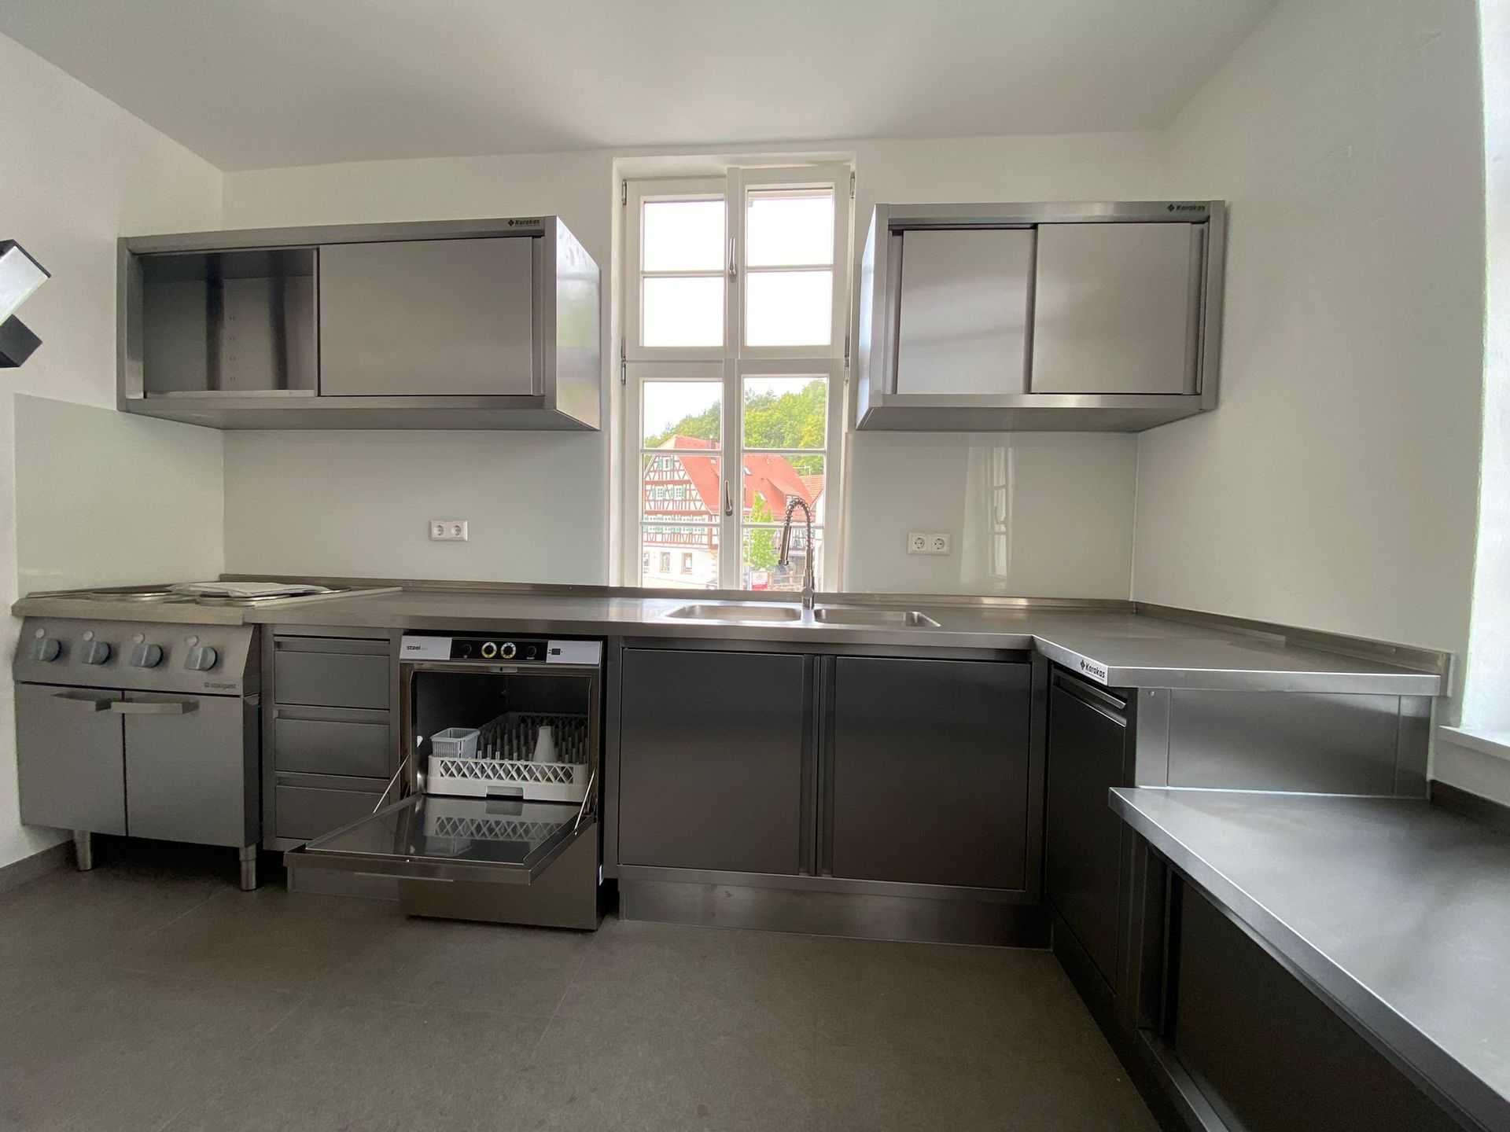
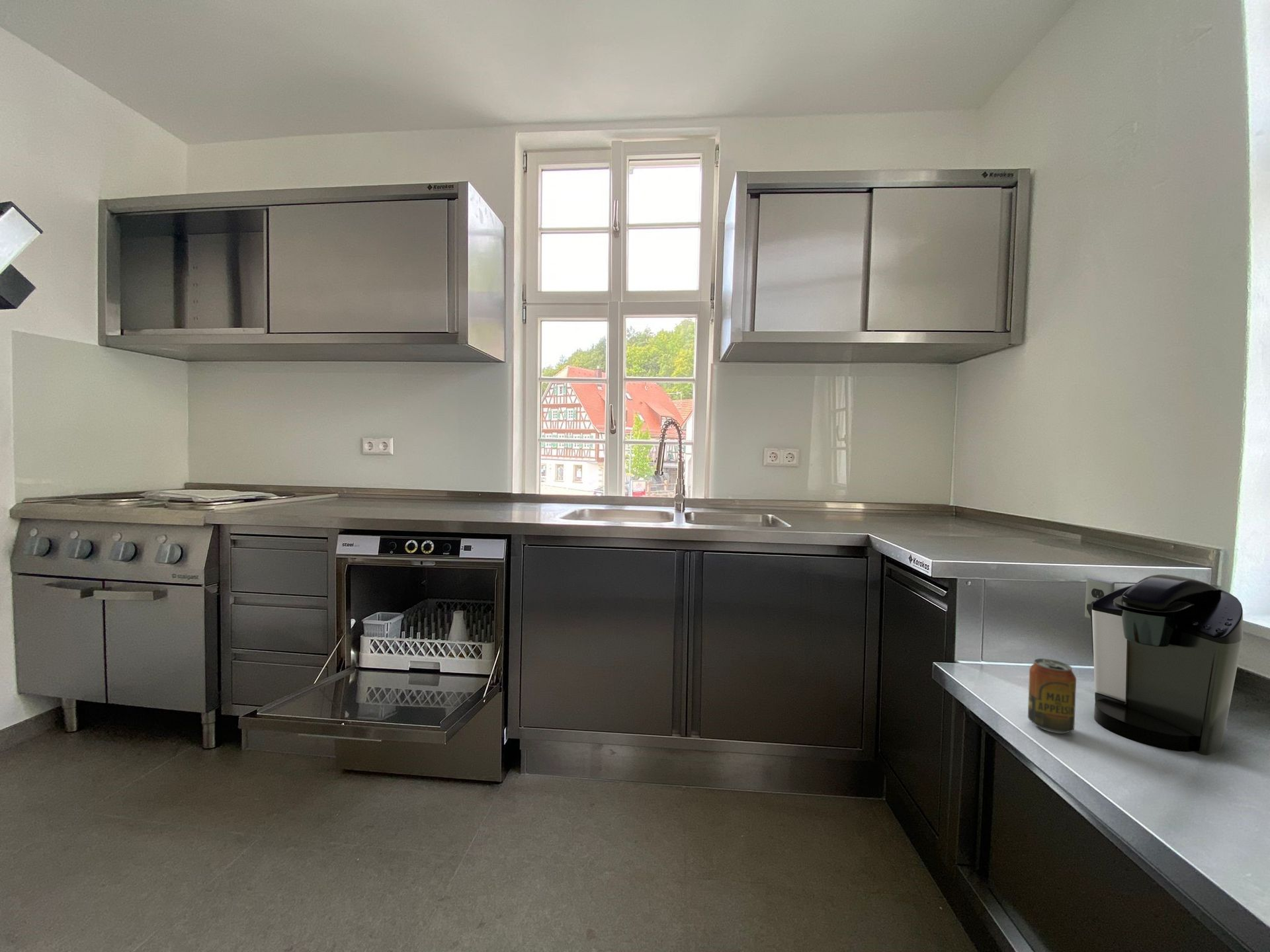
+ coffee maker (1130, 643)
+ beverage can (1051, 695)
